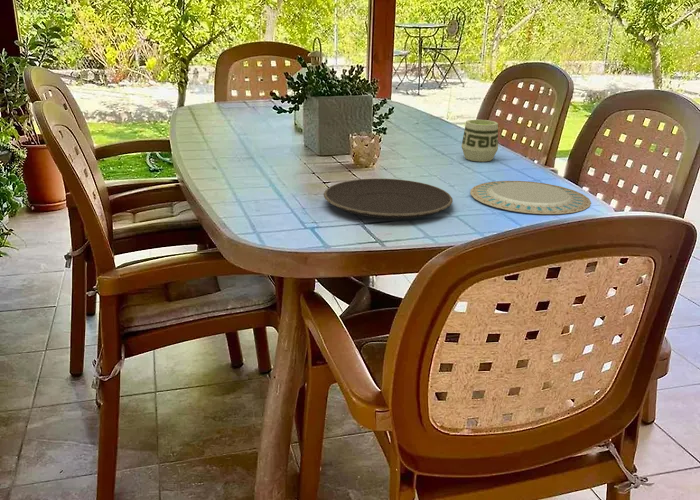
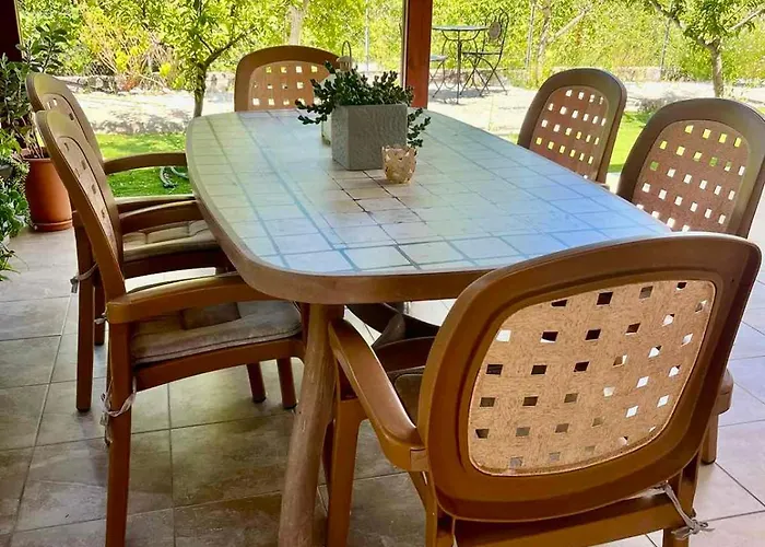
- plate (387, 199)
- cup (480, 140)
- chinaware (529, 194)
